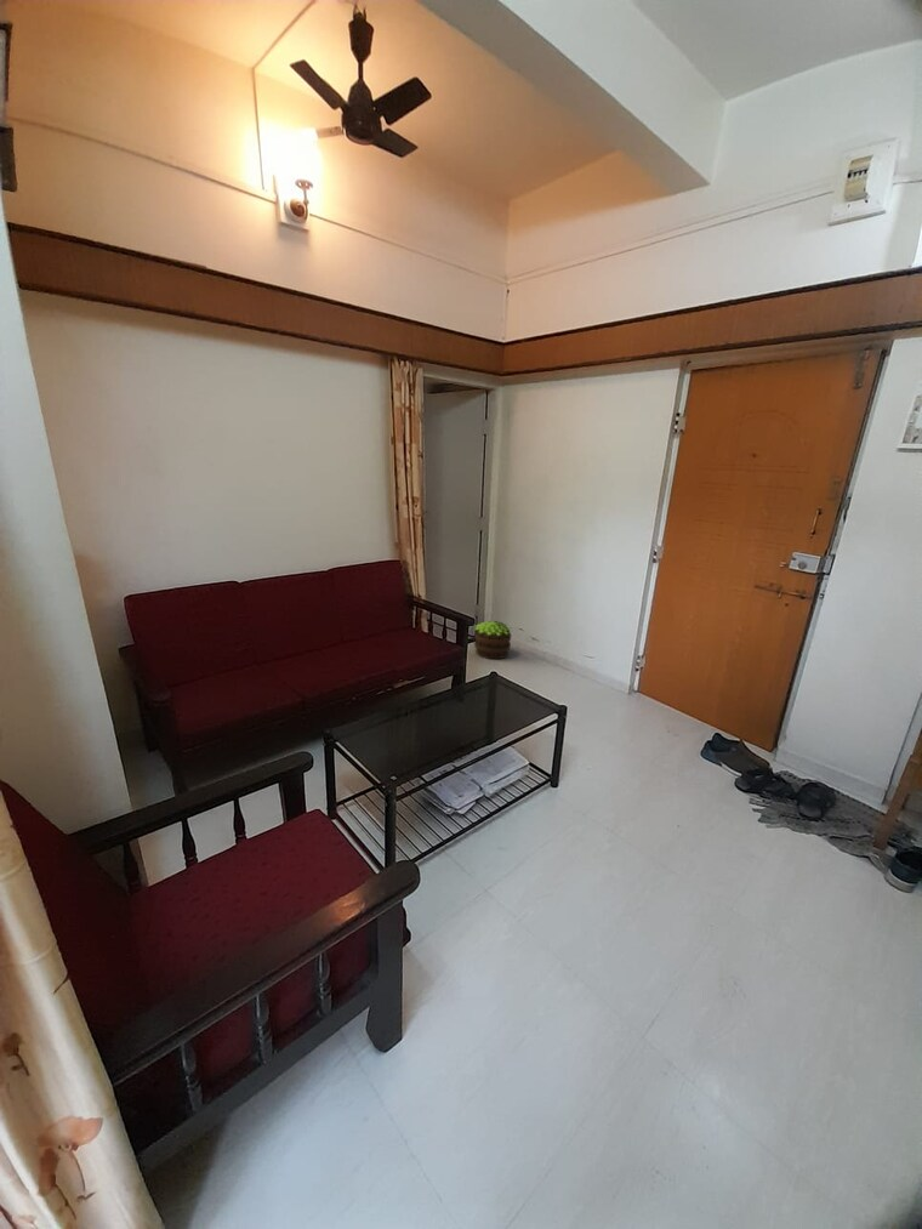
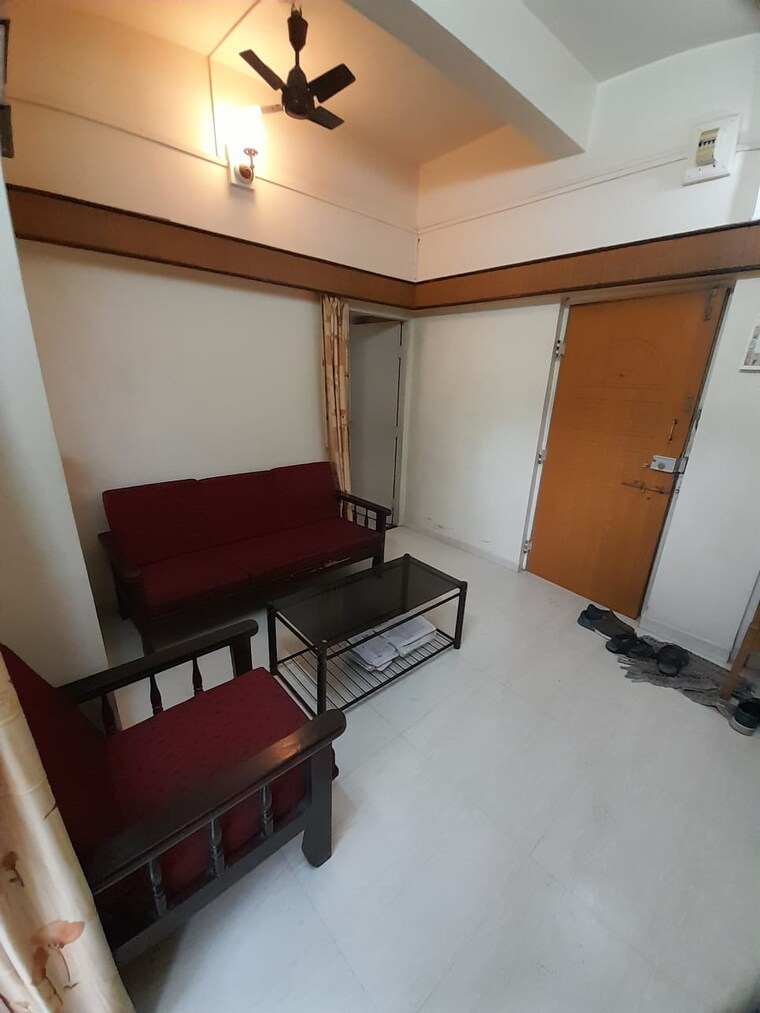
- potted plant (493, 637)
